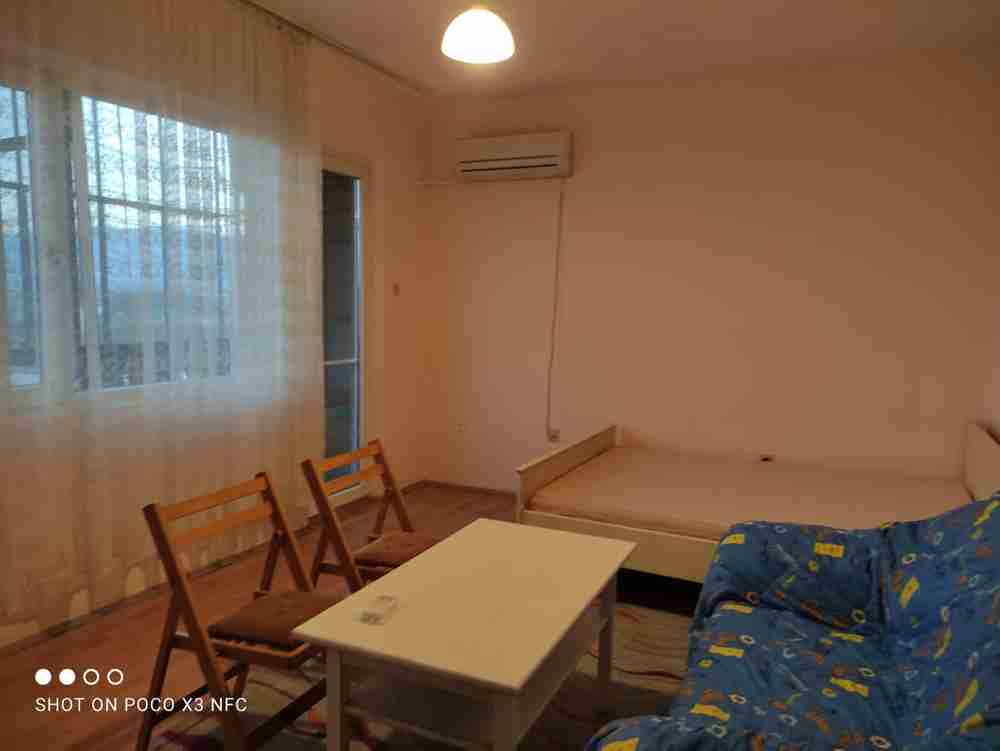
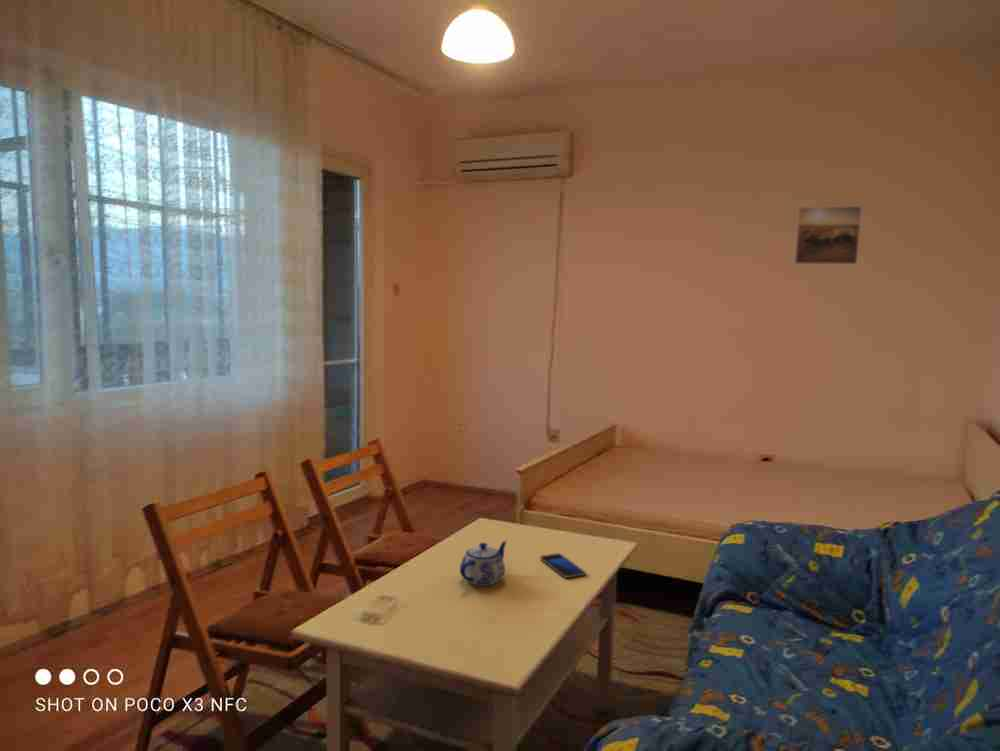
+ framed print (827, 235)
+ smartphone (562, 565)
+ teapot (485, 560)
